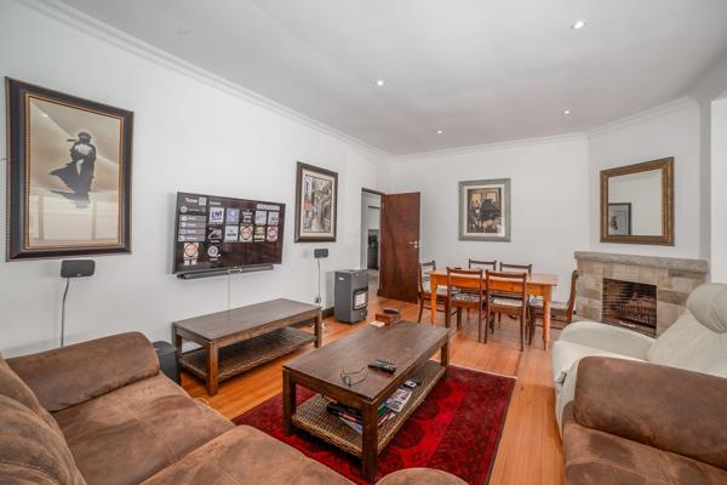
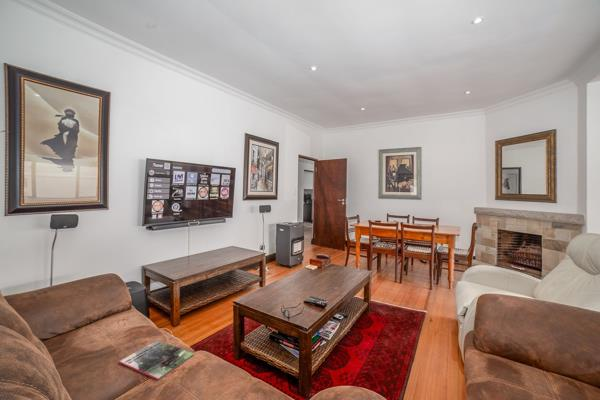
+ magazine (157, 357)
